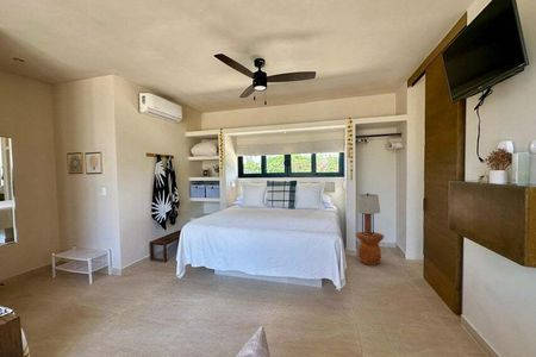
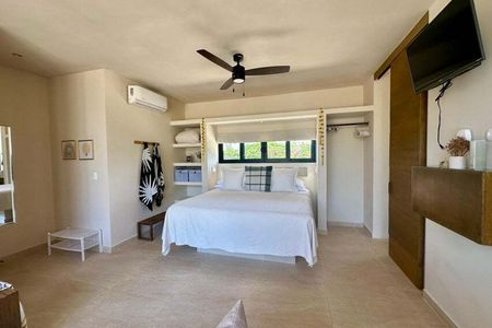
- side table (369, 248)
- lamp (367, 213)
